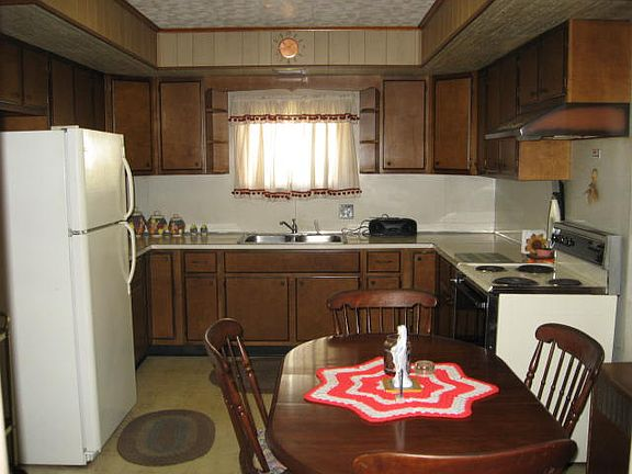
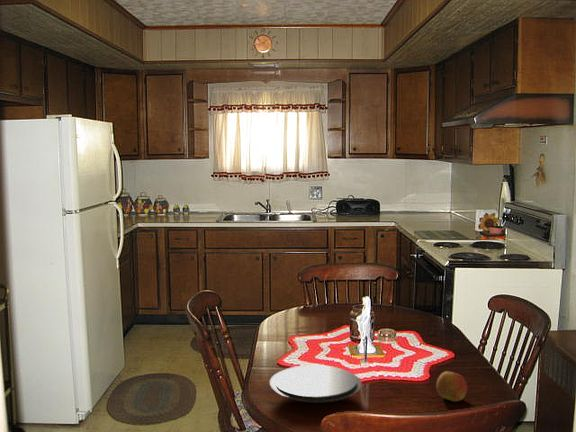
+ plate (315, 387)
+ apple (451, 384)
